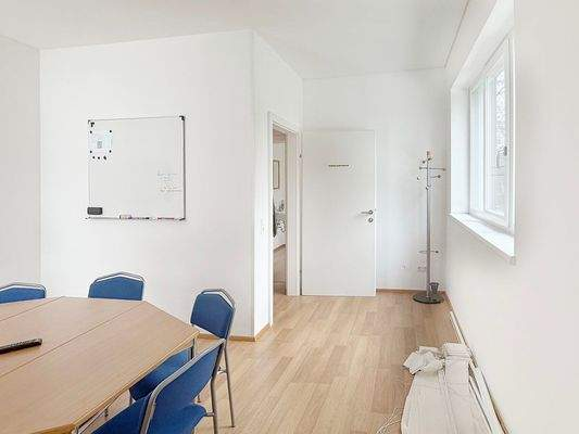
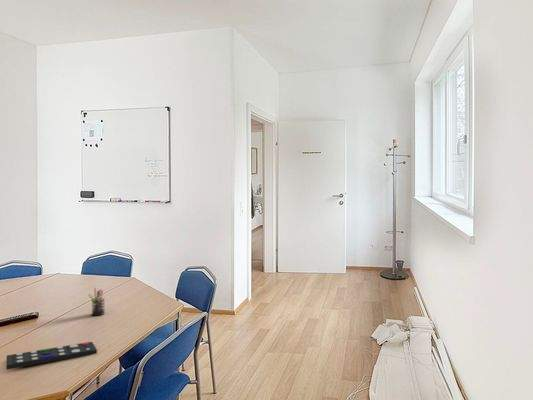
+ pen holder (96, 301)
+ remote control (52, 353)
